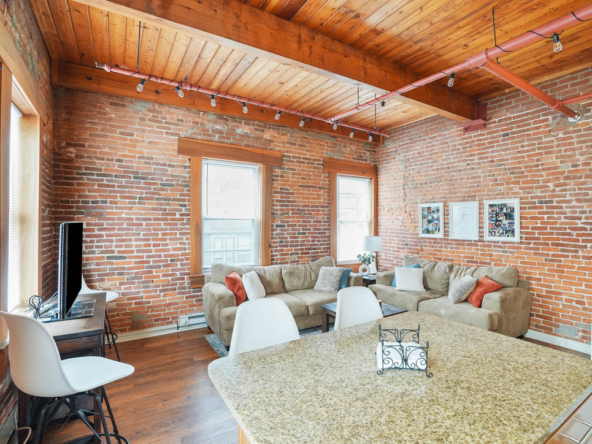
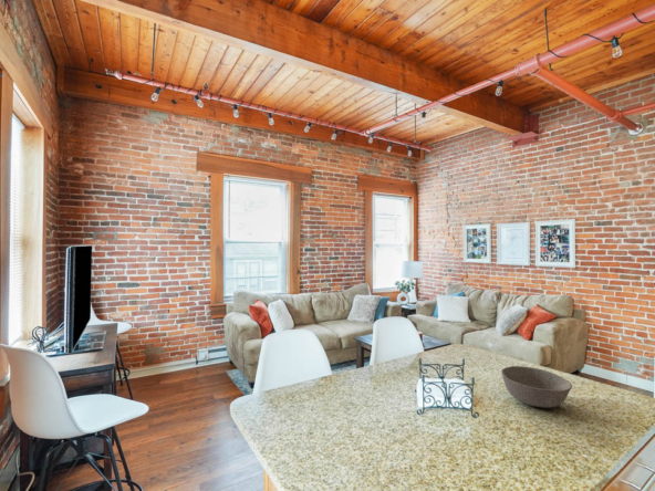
+ bowl (534, 388)
